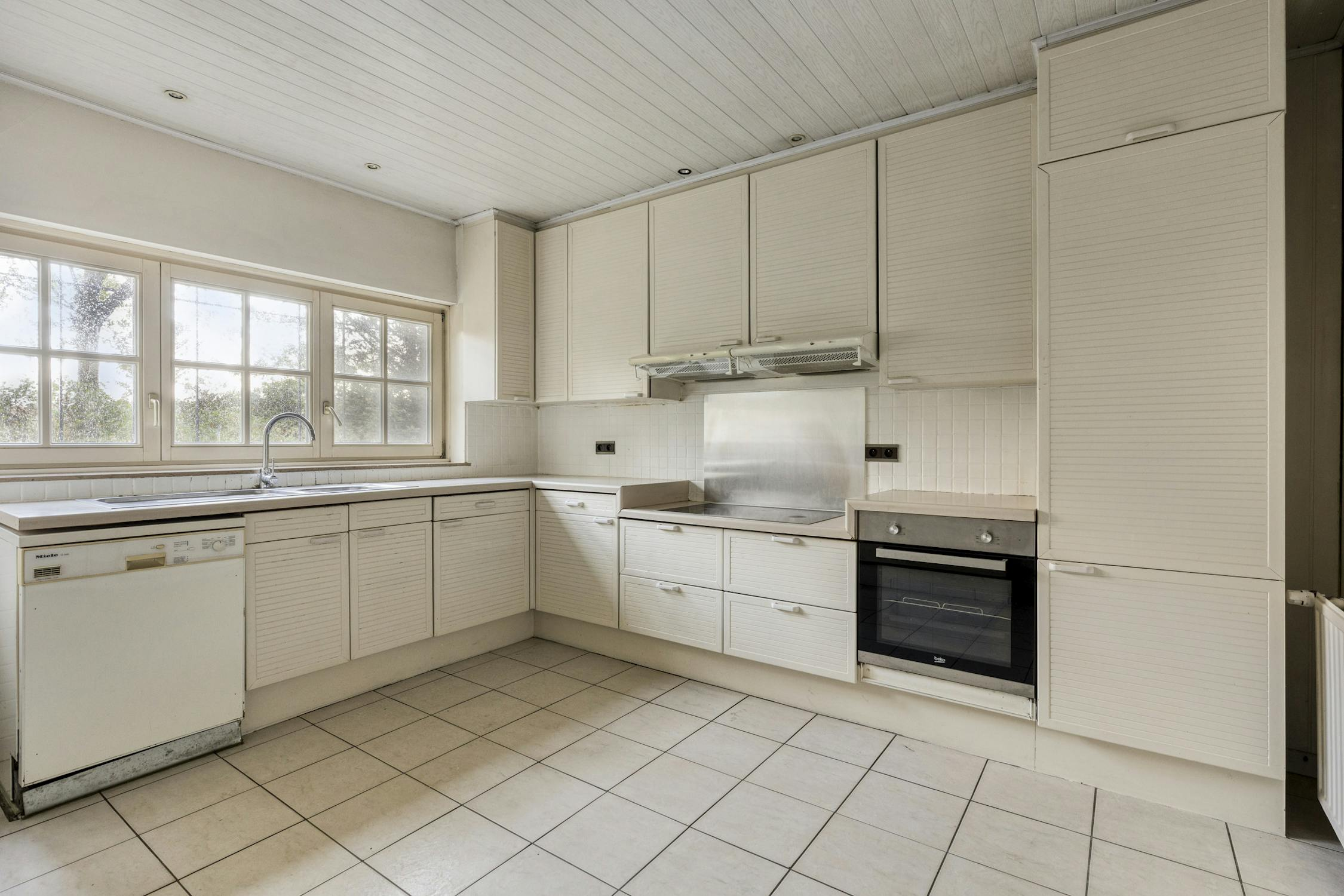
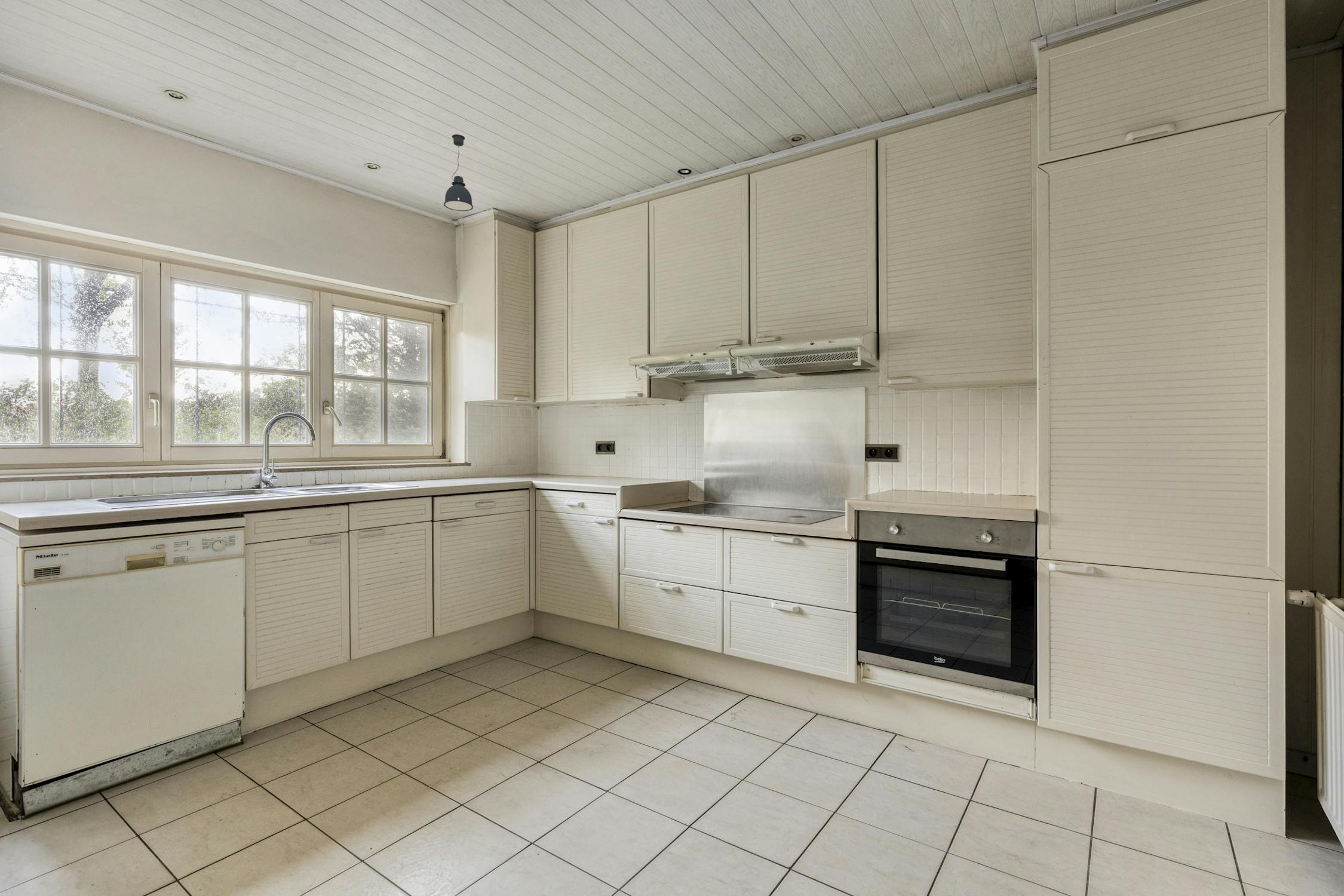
+ pendant light (458, 173)
